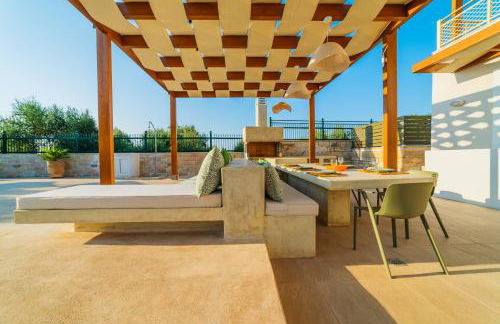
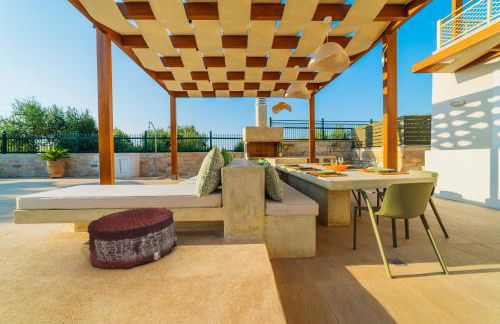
+ pouf (136, 231)
